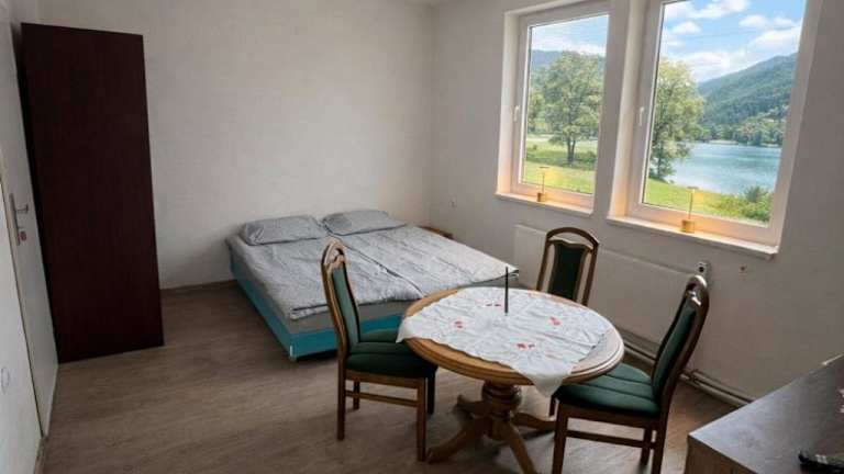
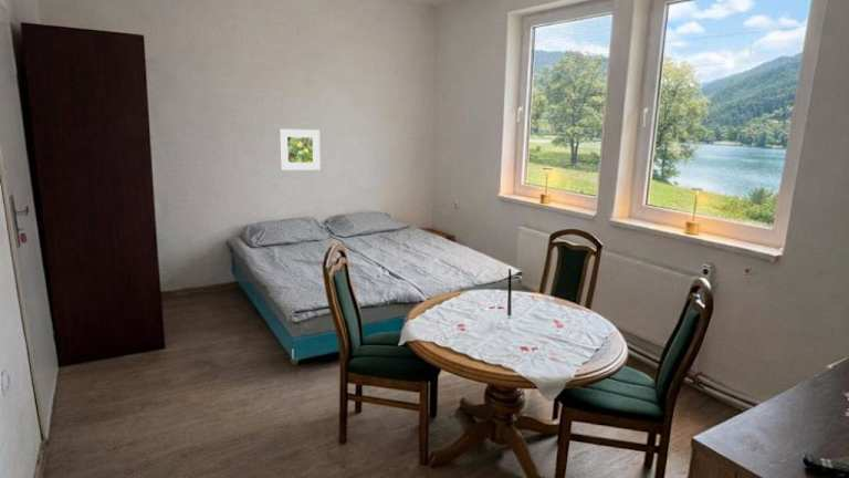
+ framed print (300, 149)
